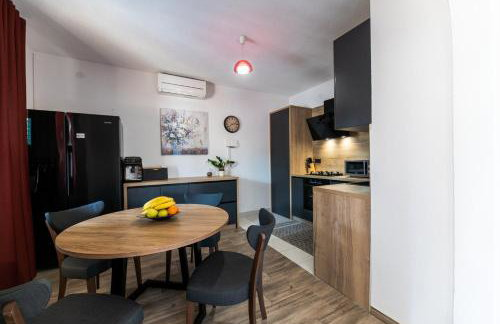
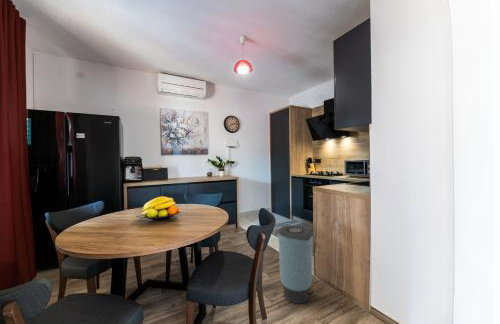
+ trash can (294, 261)
